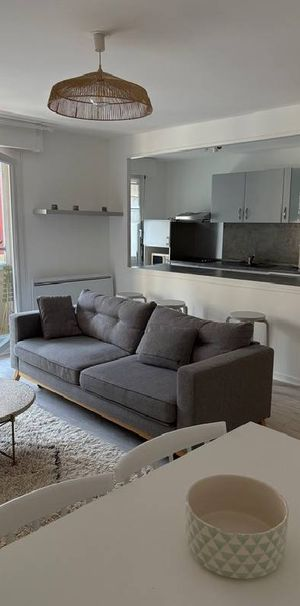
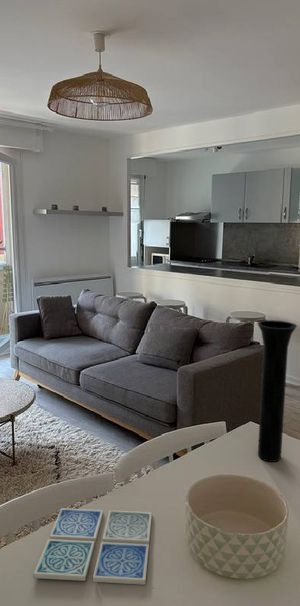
+ drink coaster (95, 541)
+ vase (273, 392)
